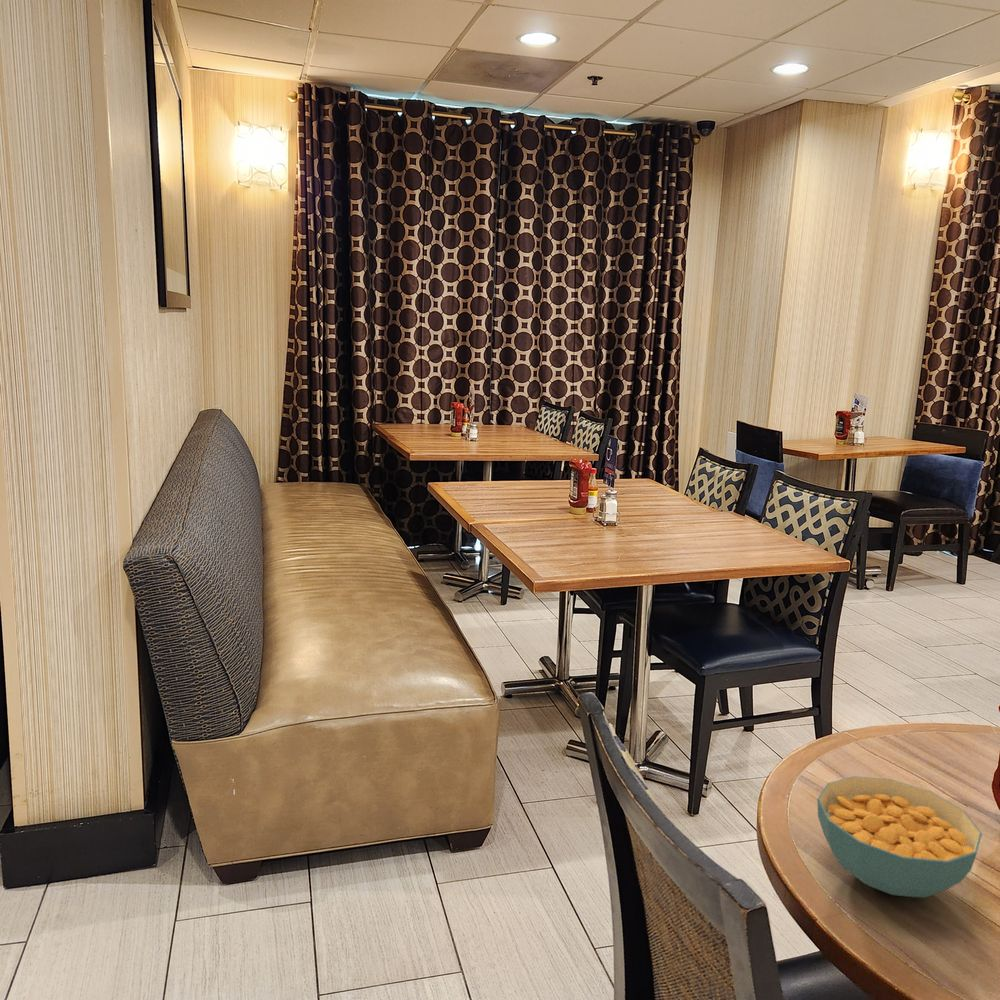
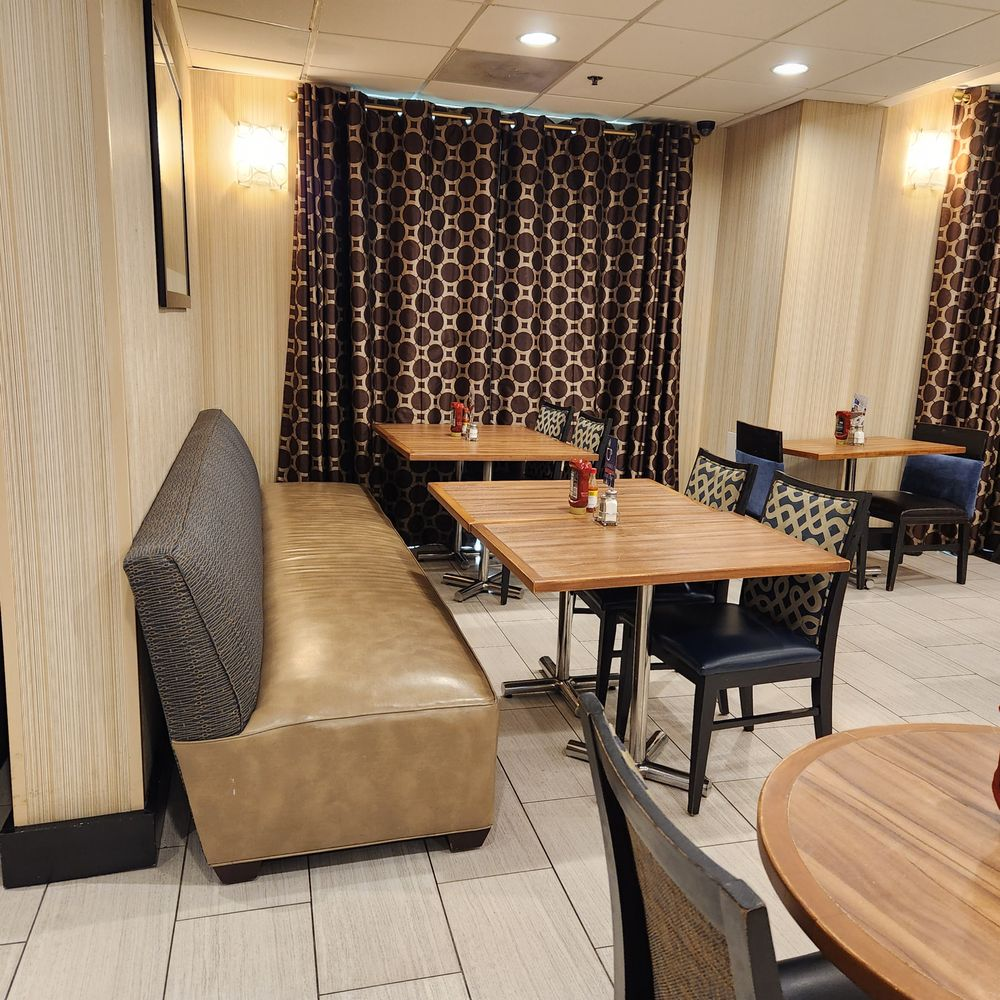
- cereal bowl (892, 848)
